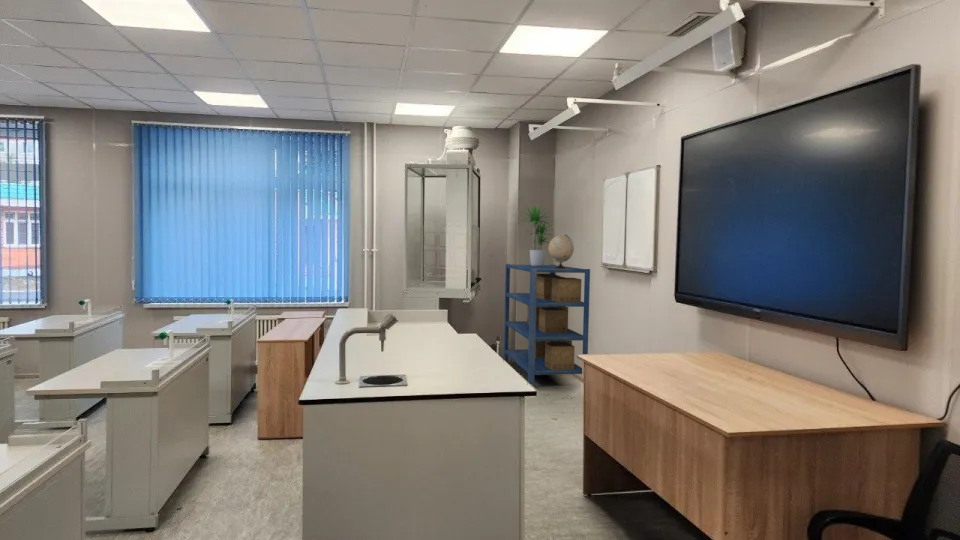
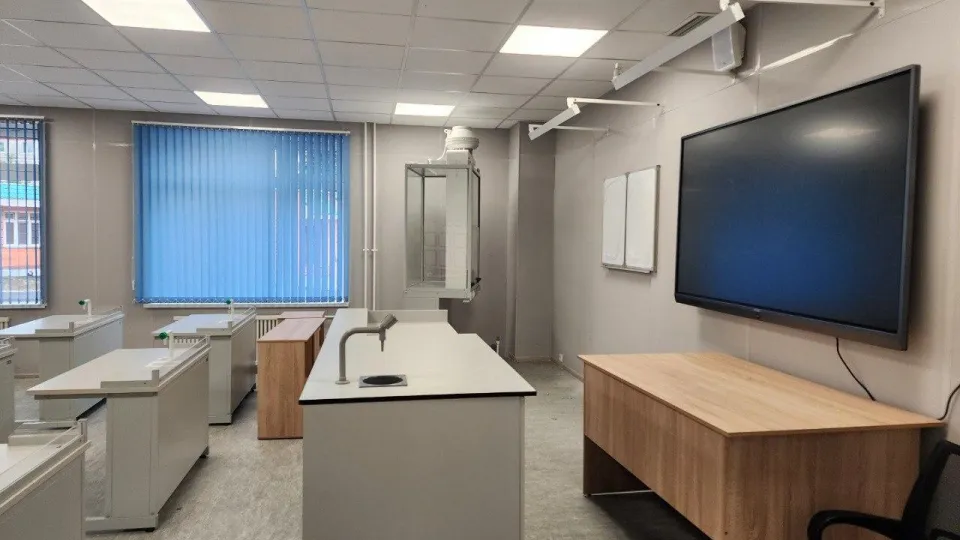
- potted plant (535, 234)
- shelving unit (542, 320)
- globe (561, 251)
